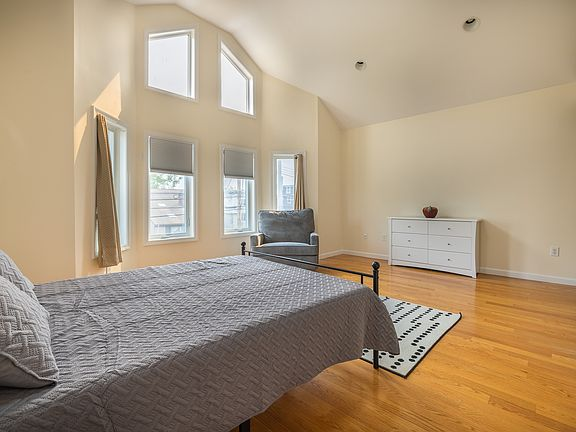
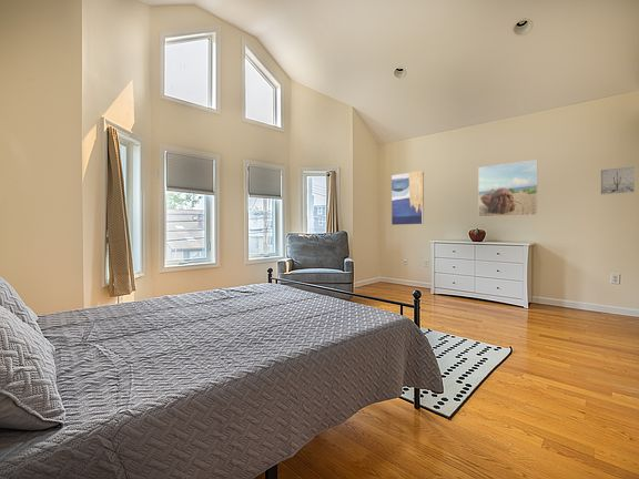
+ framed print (506, 190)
+ wall art (407, 198)
+ wall art (617, 181)
